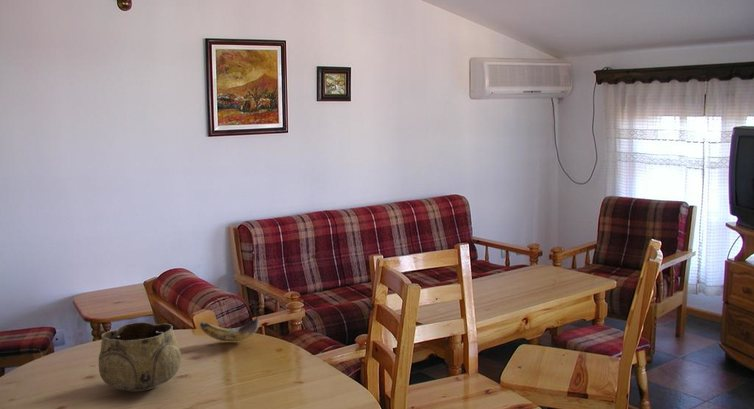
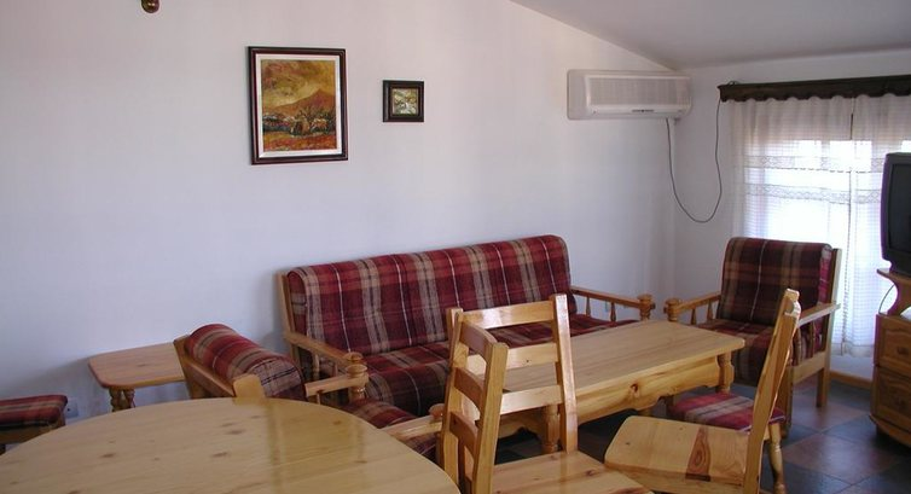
- banana (230, 329)
- decorative bowl (139, 358)
